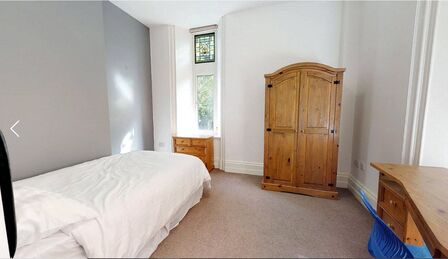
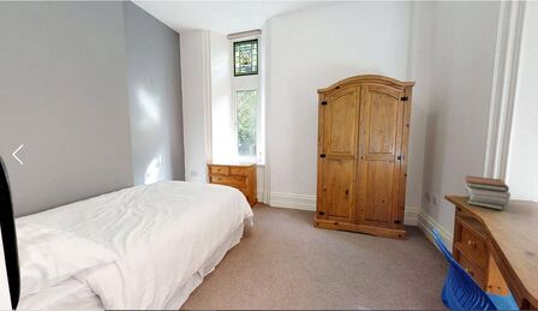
+ book stack (484, 191)
